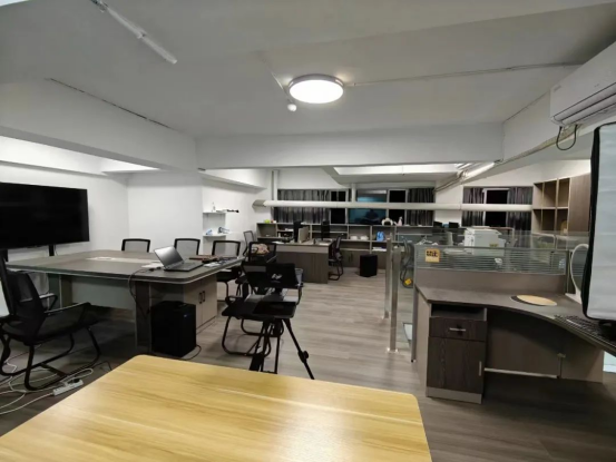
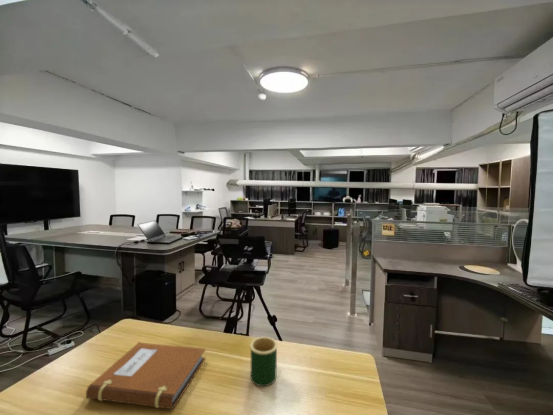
+ mug (263, 356)
+ notebook (150, 371)
